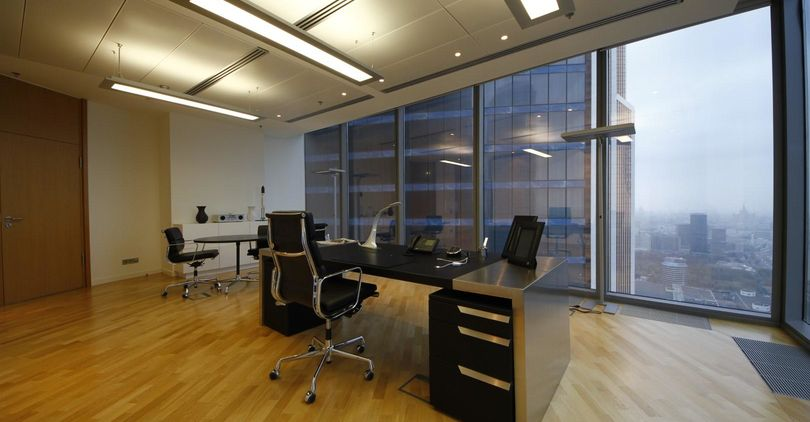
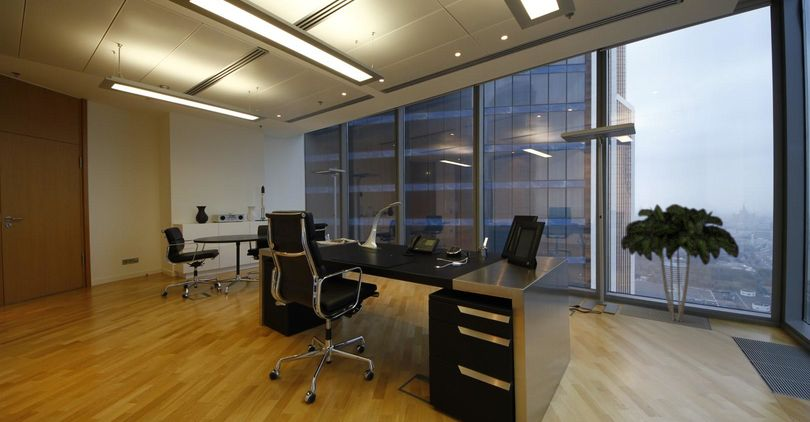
+ indoor plant (677, 262)
